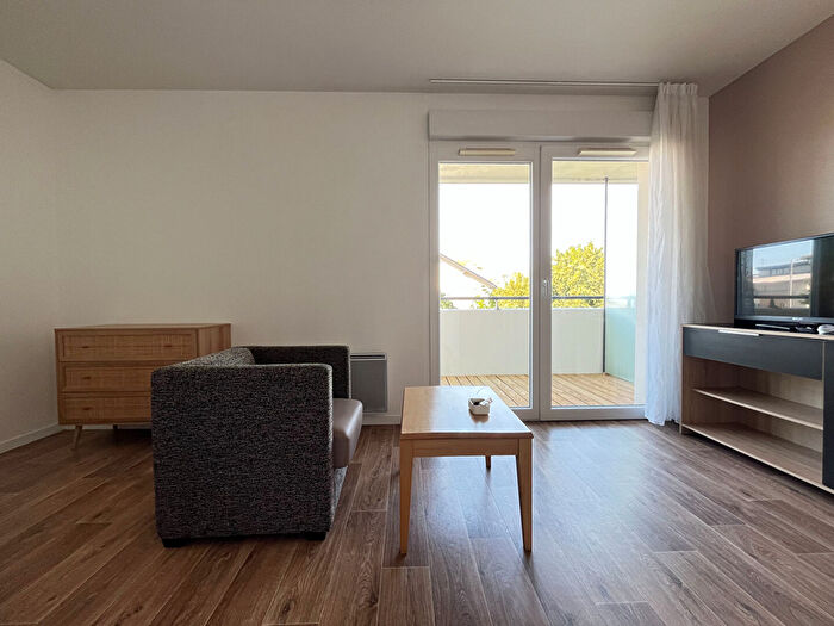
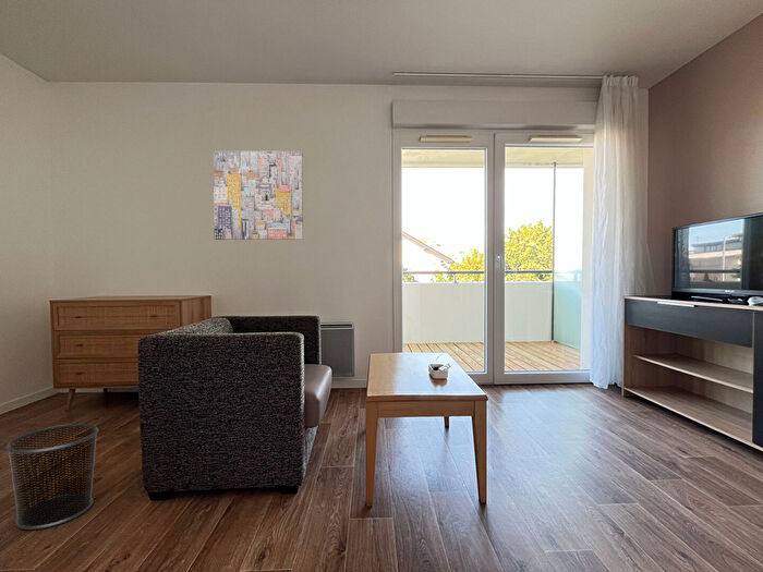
+ wall art (258, 195)
+ waste bin (55, 474)
